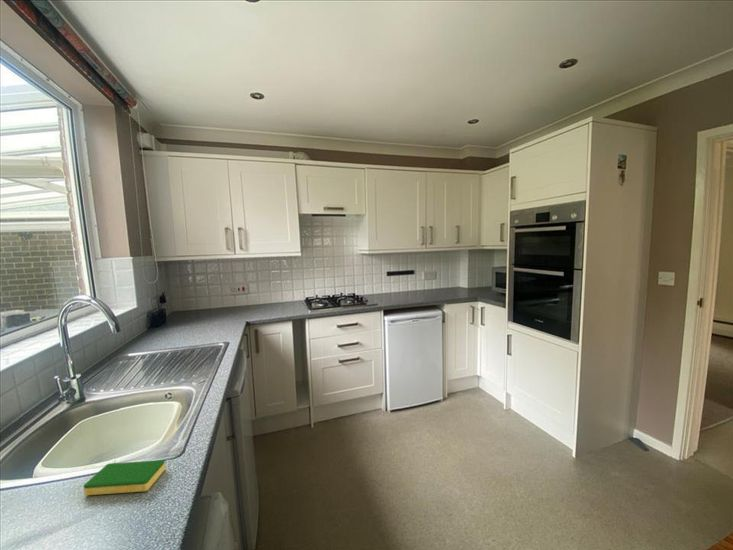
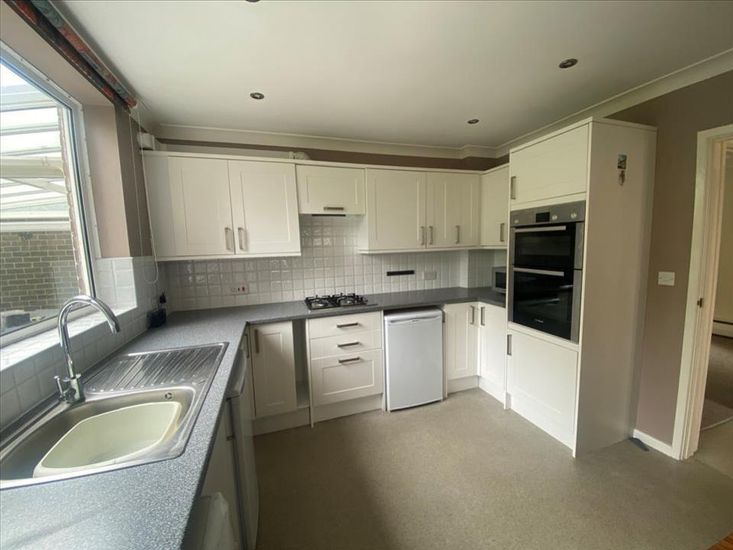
- dish sponge (126, 476)
